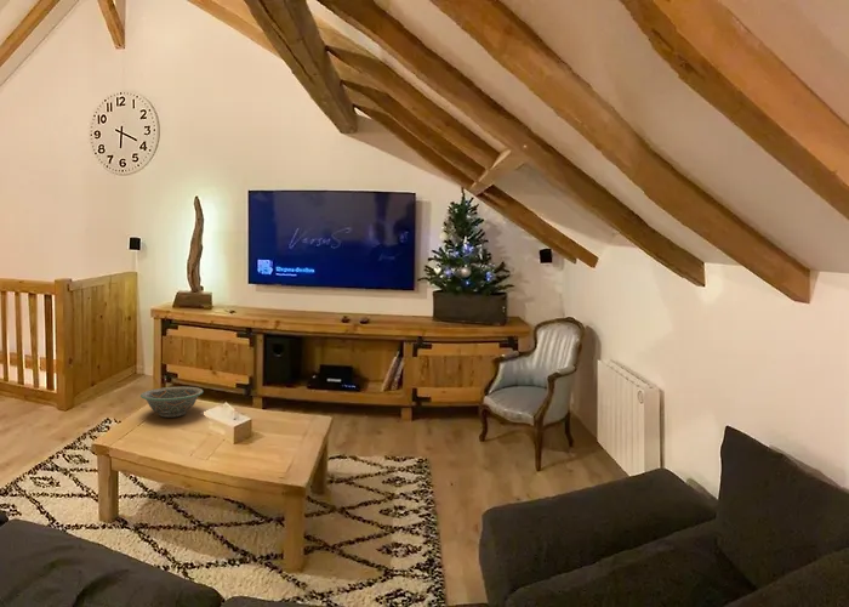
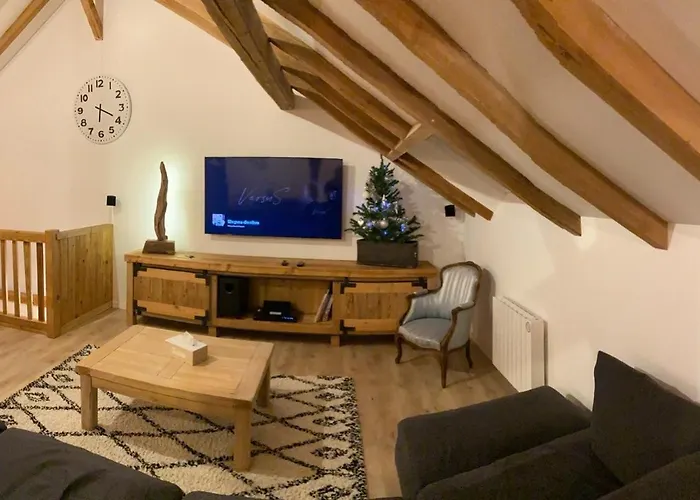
- decorative bowl (172, 403)
